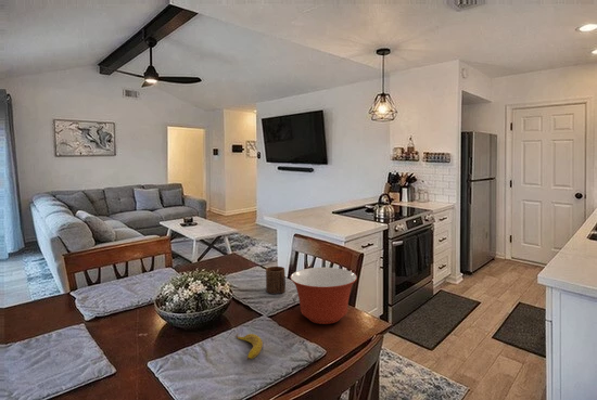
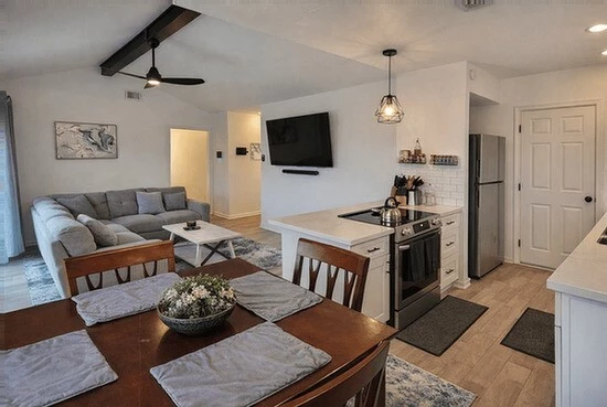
- cup (276, 280)
- banana (249, 341)
- mixing bowl (323, 296)
